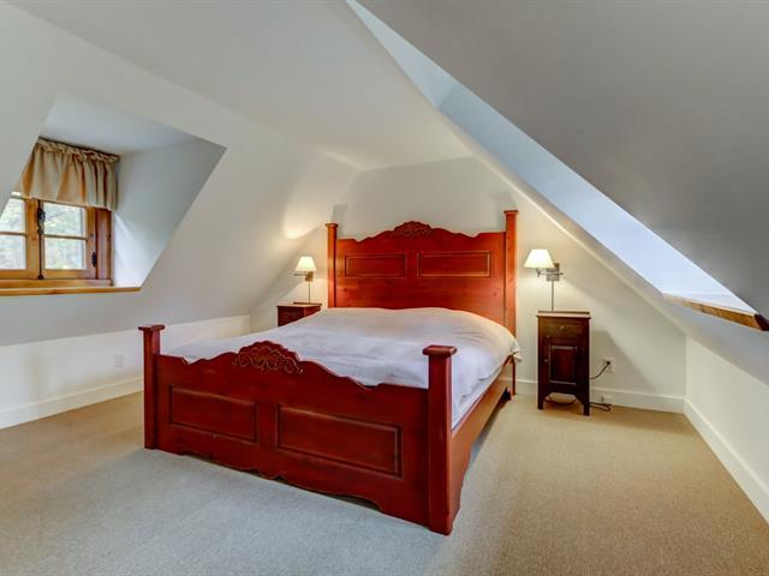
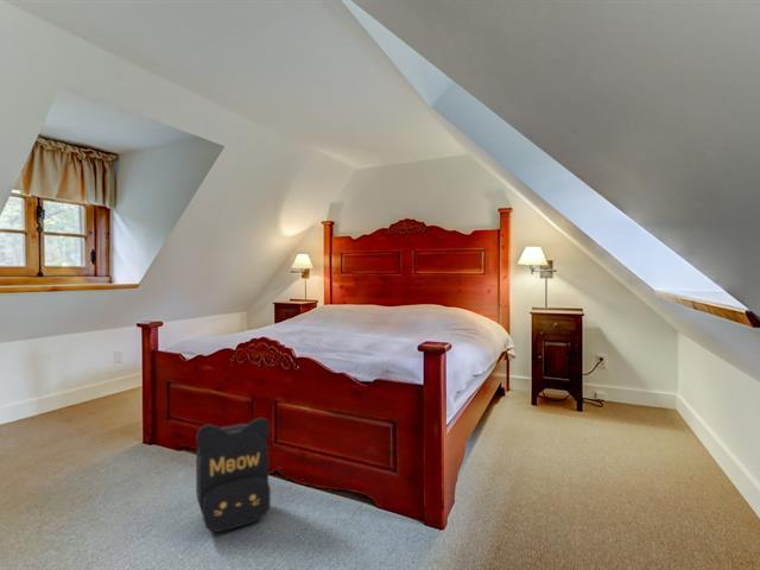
+ backpack (232, 466)
